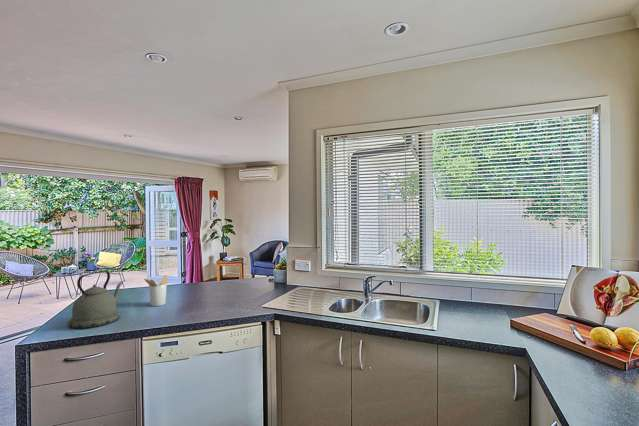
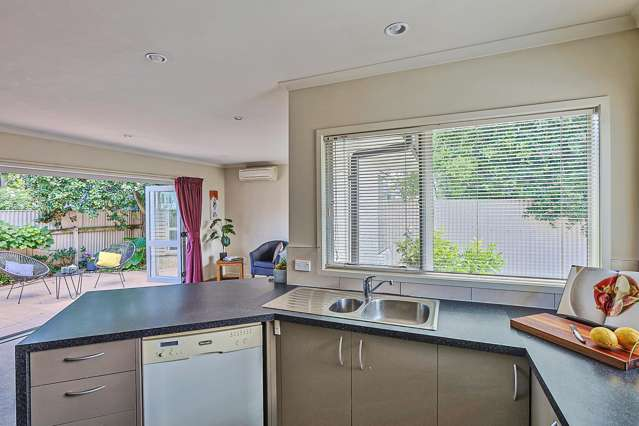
- kettle (96, 296)
- utensil holder (155, 290)
